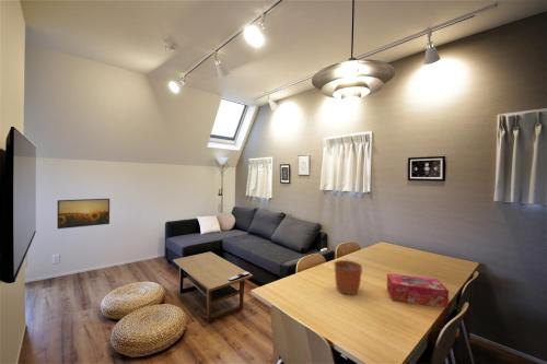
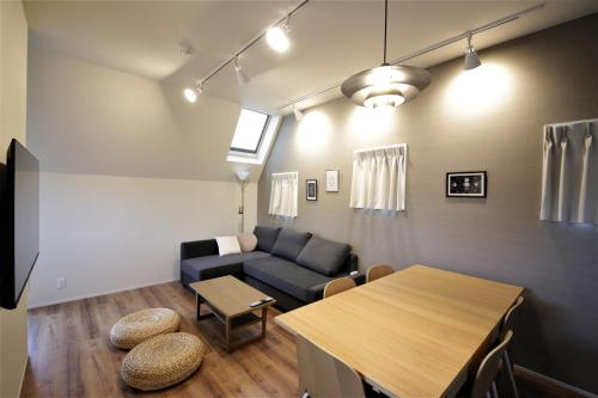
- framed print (84, 212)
- tissue box (415, 289)
- plant pot (347, 271)
